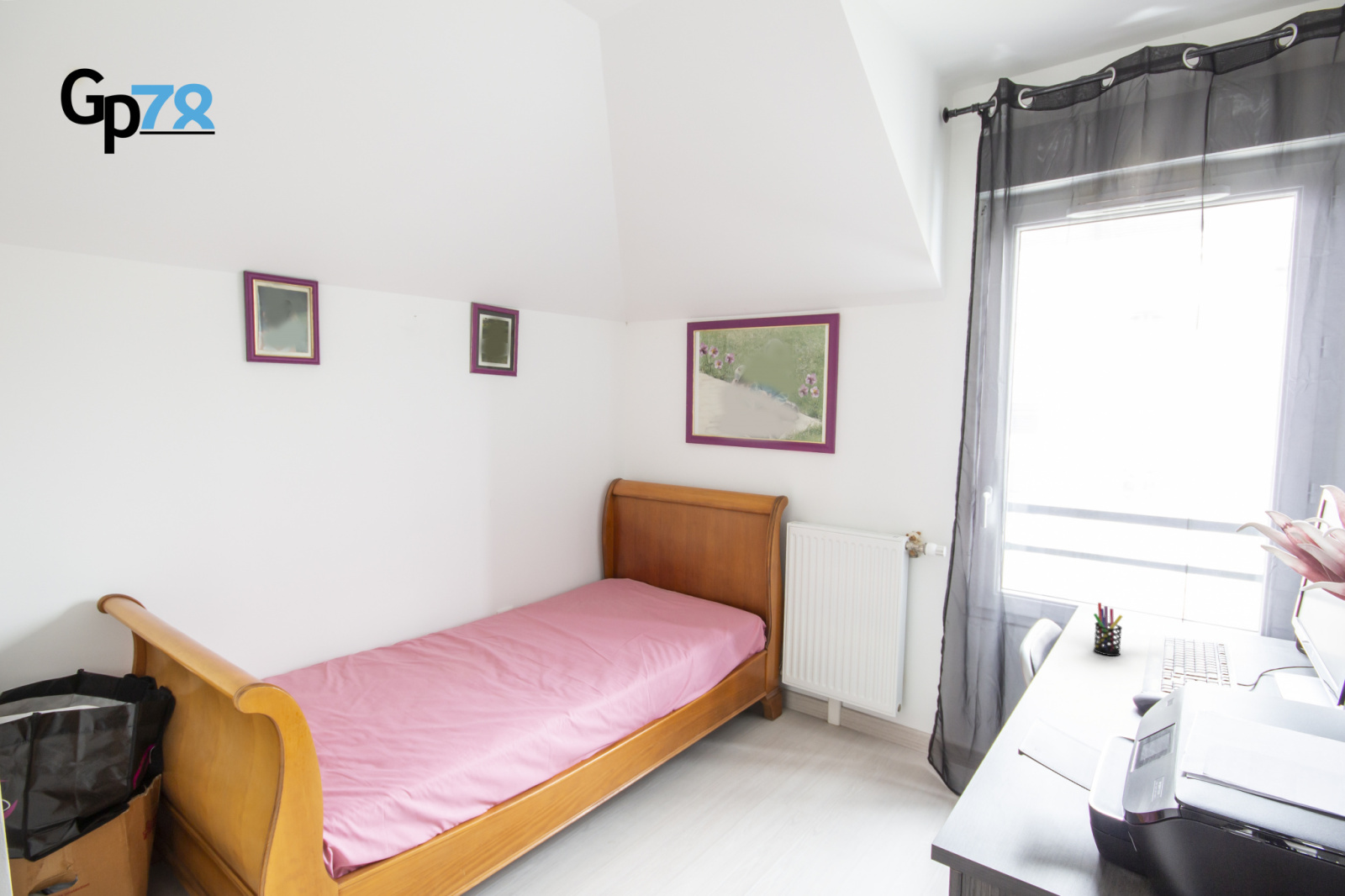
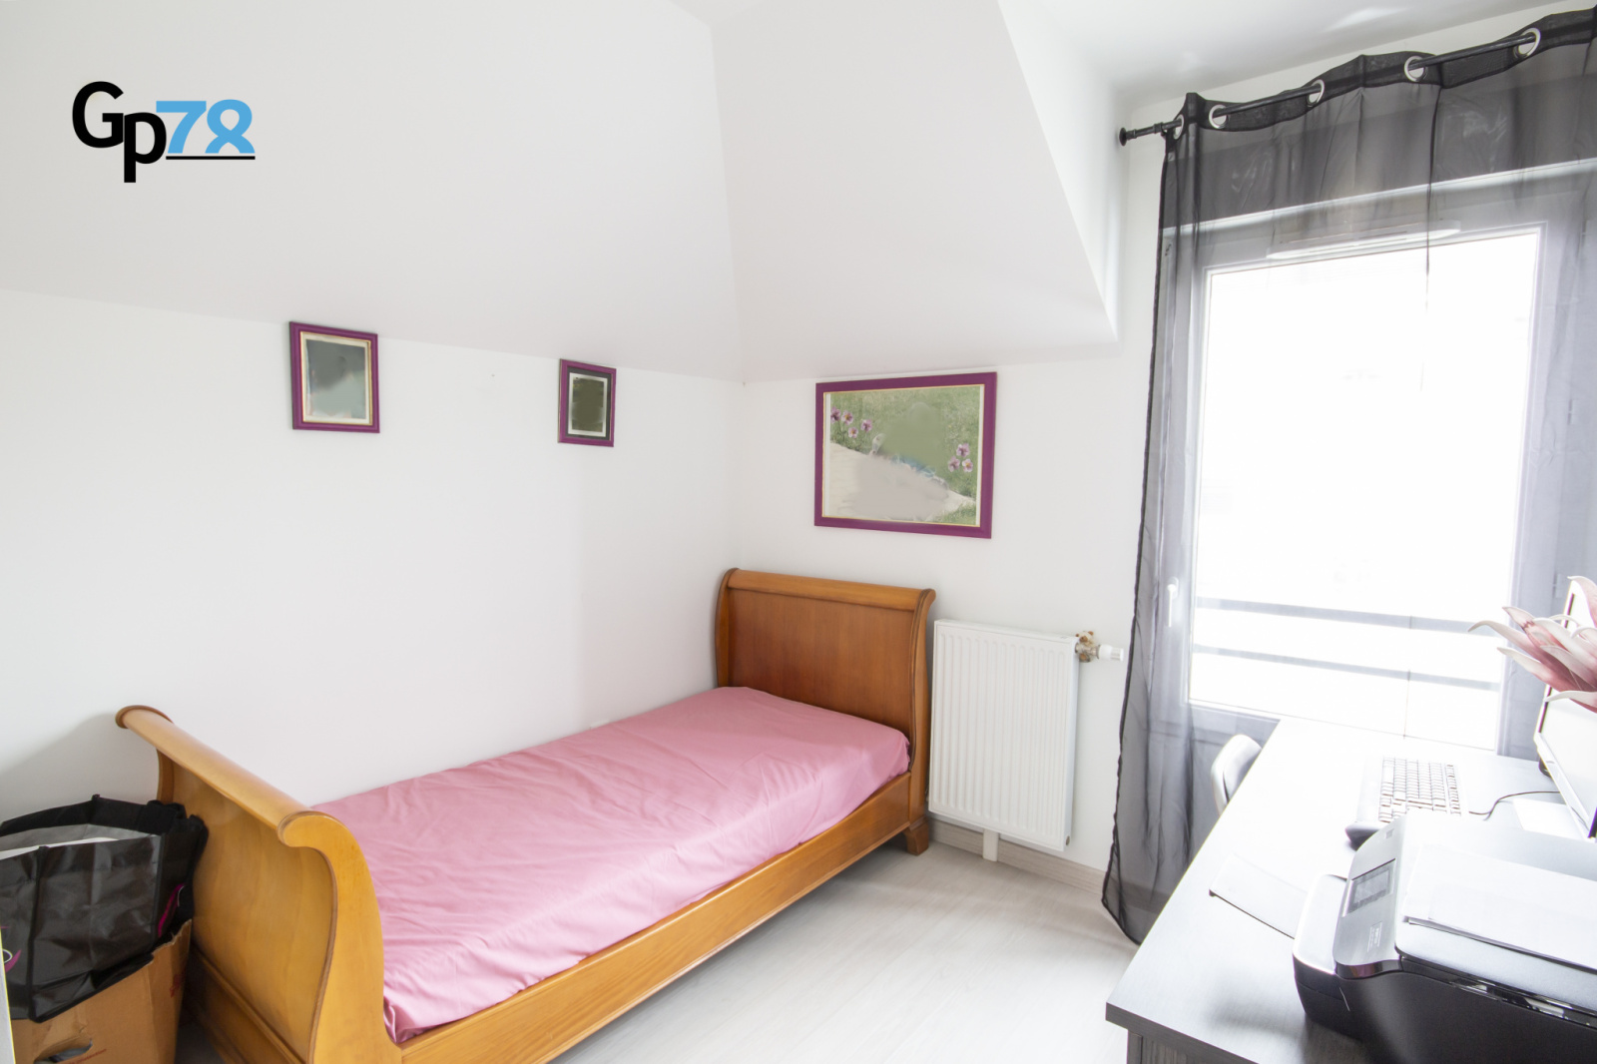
- pen holder (1105, 628)
